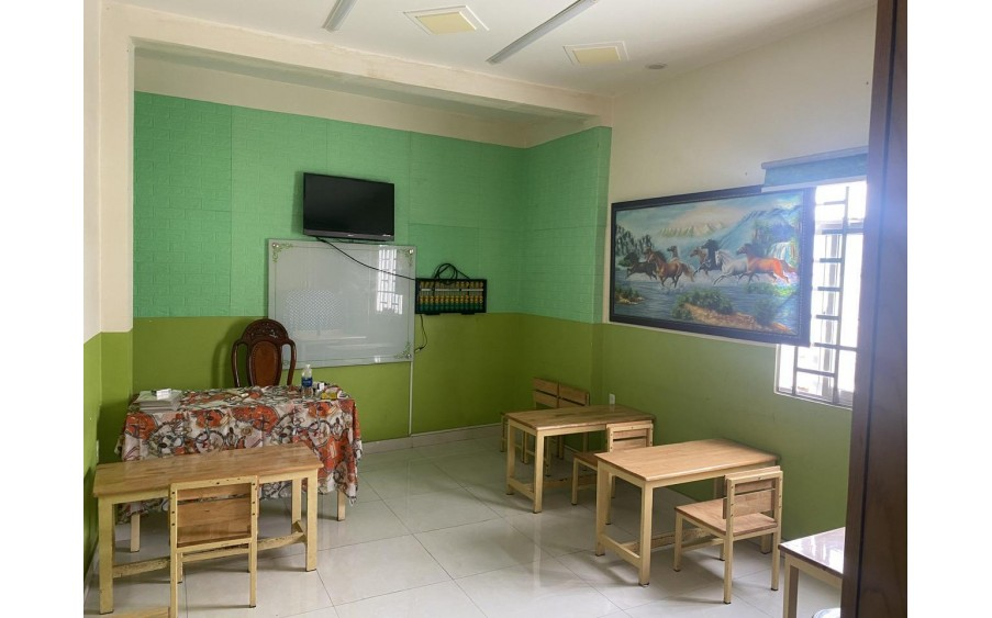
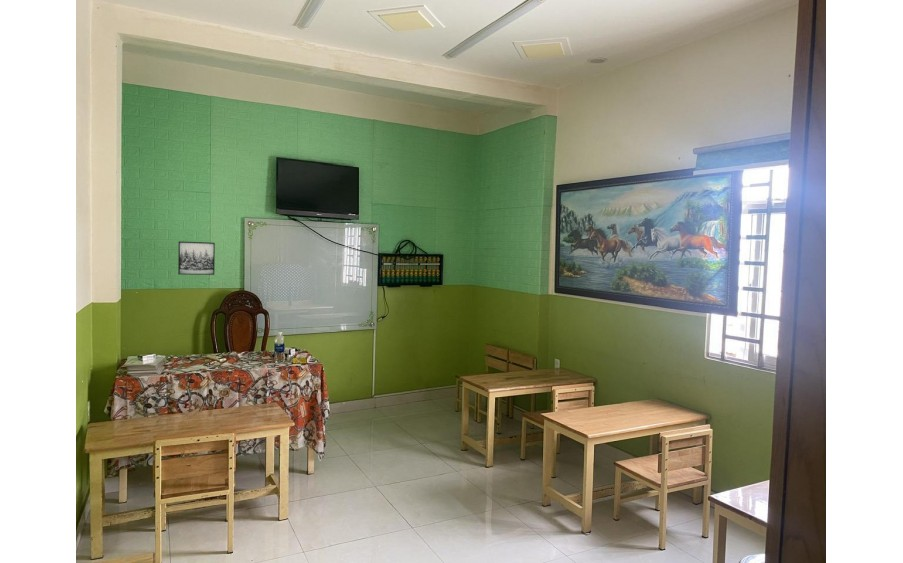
+ wall art (196, 258)
